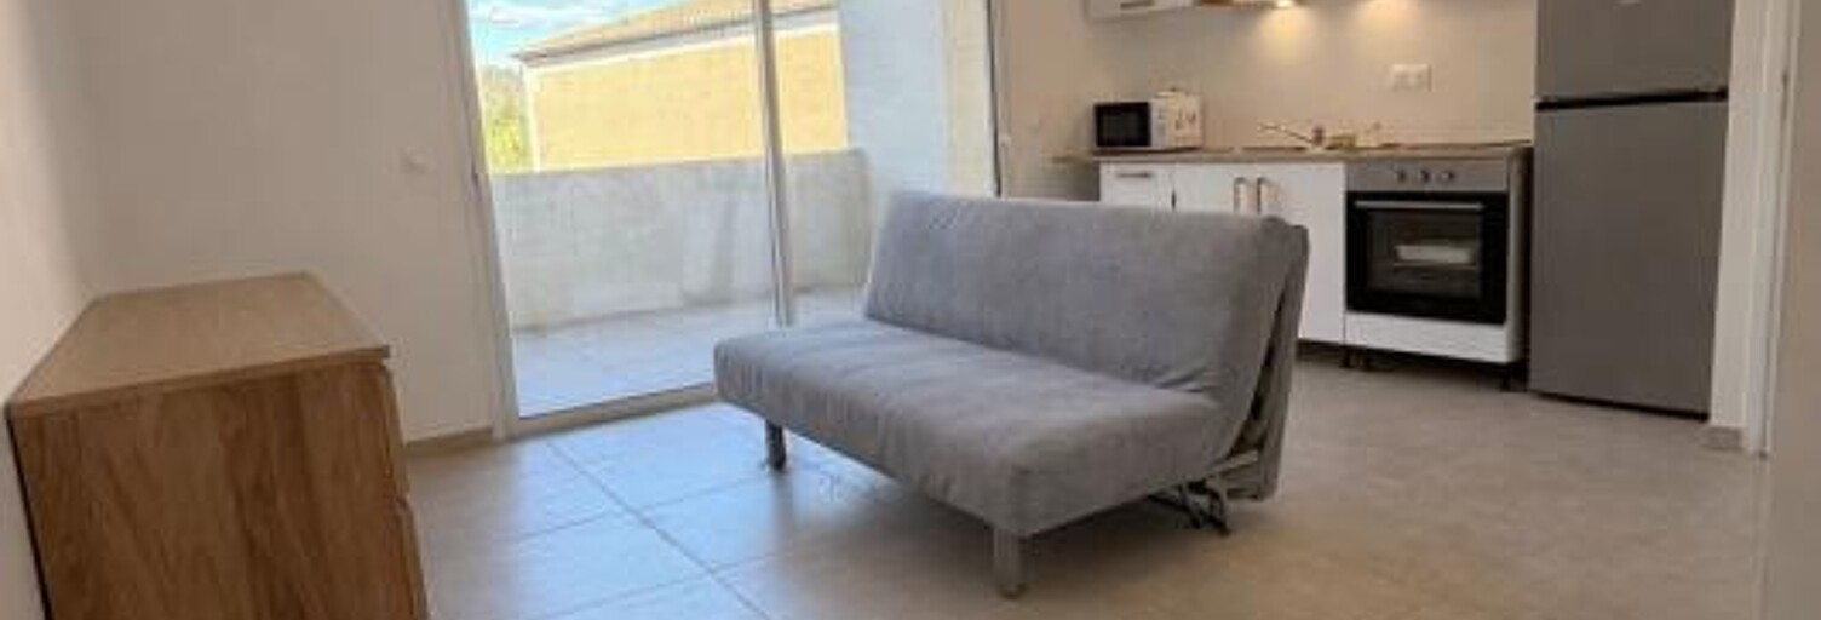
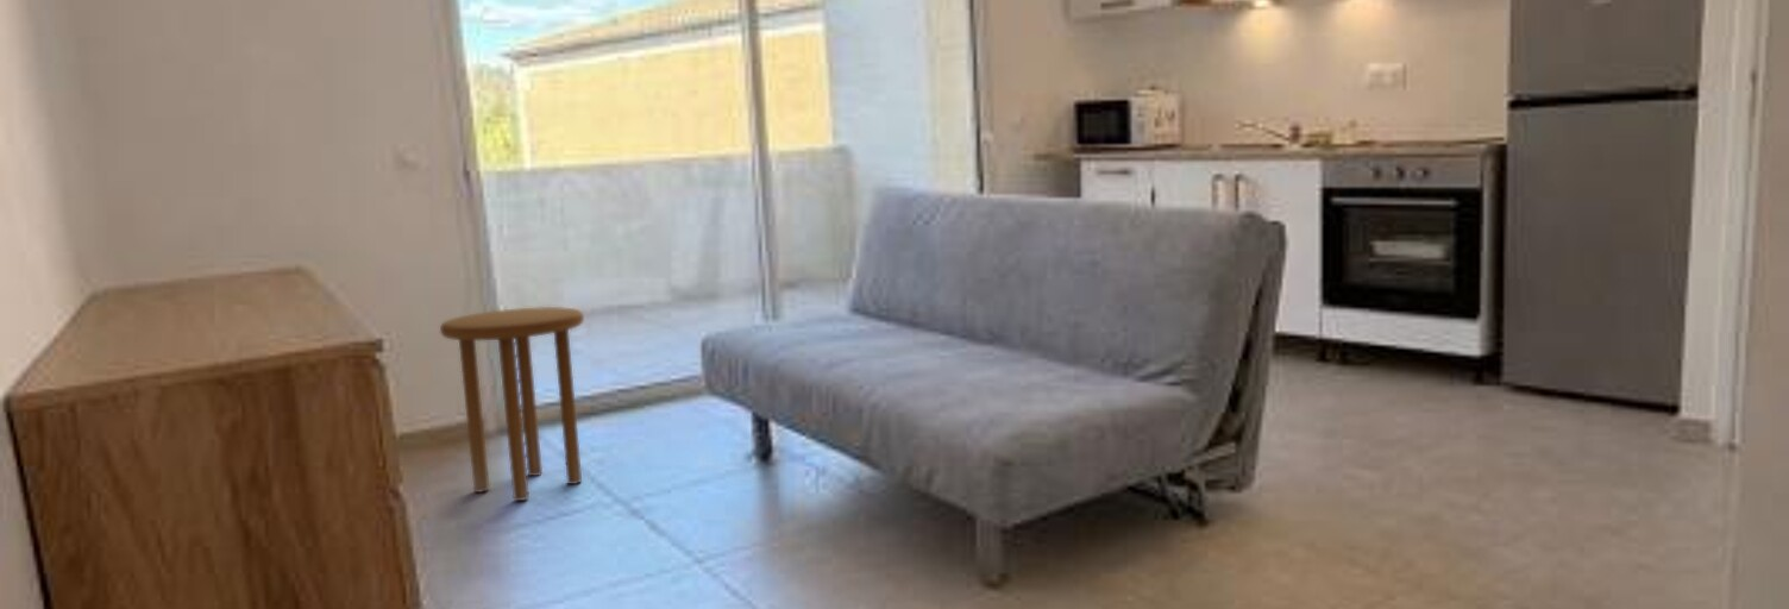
+ side table (521, 402)
